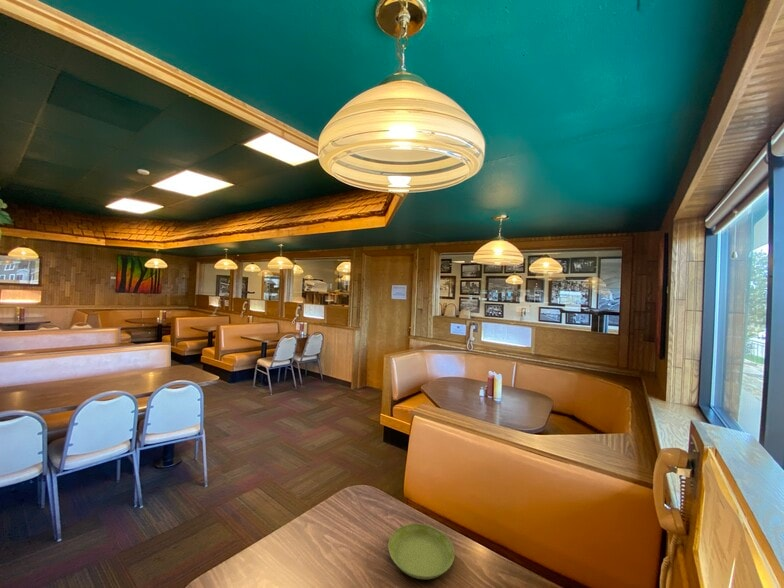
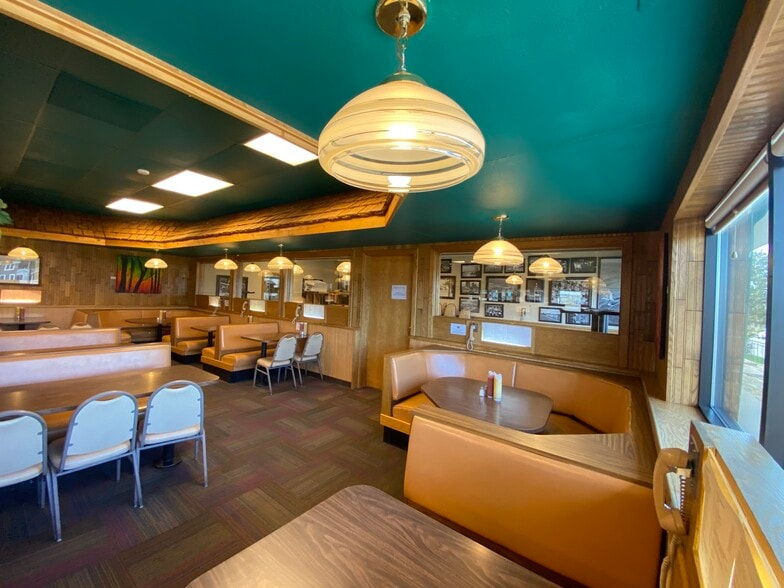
- saucer (420, 552)
